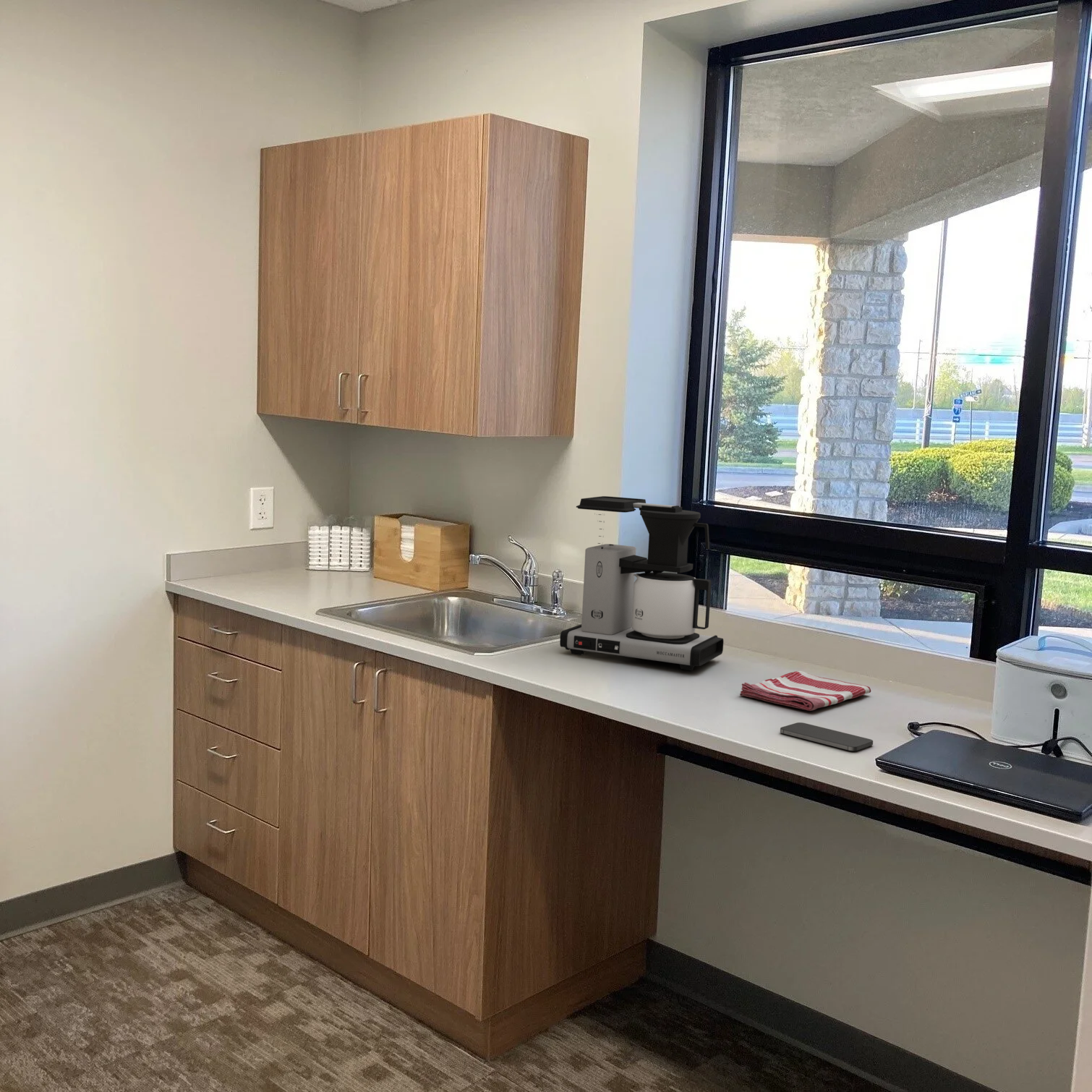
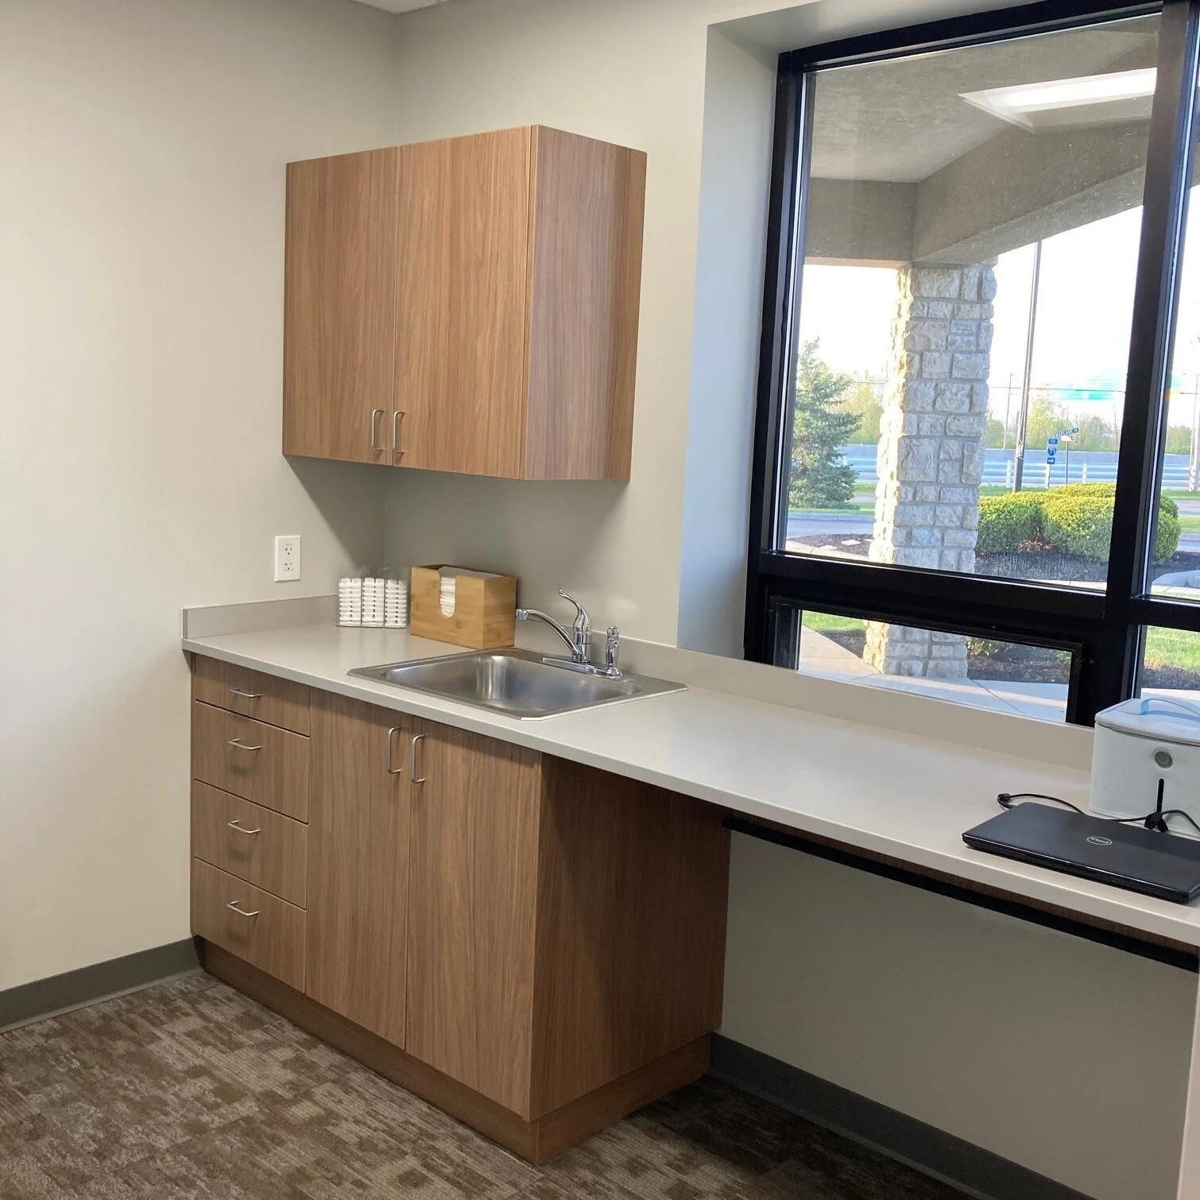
- dish towel (806, 689)
- coffee maker (645, 579)
- smartphone (826, 736)
